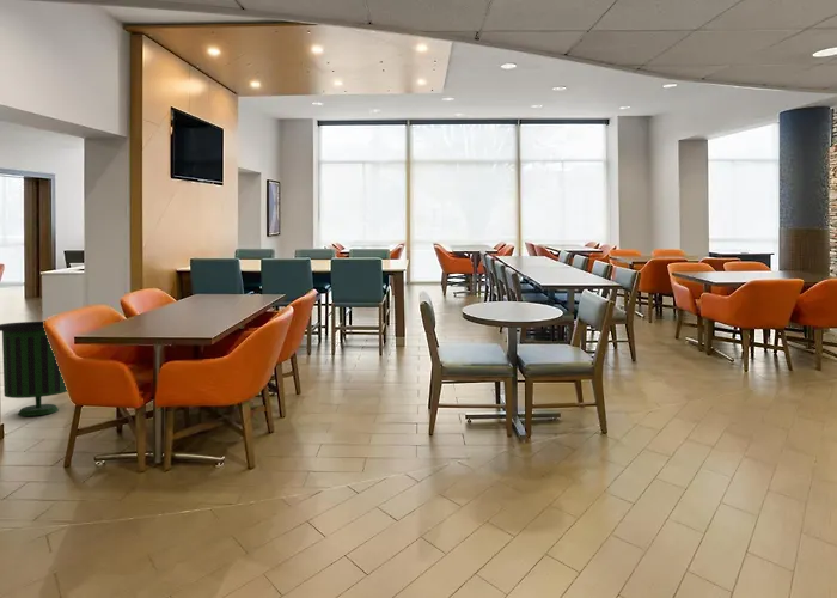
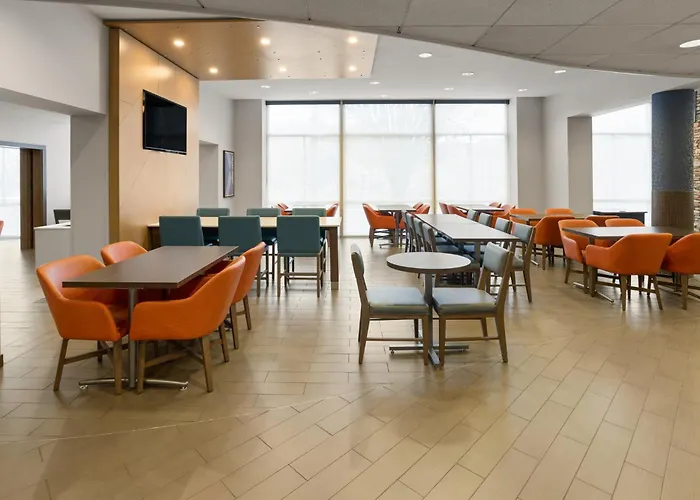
- trash can (37, 367)
